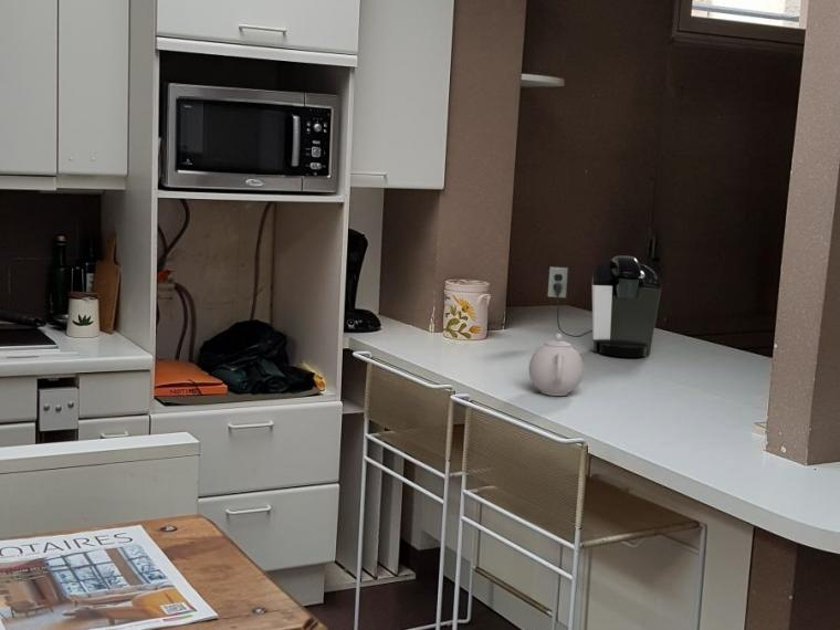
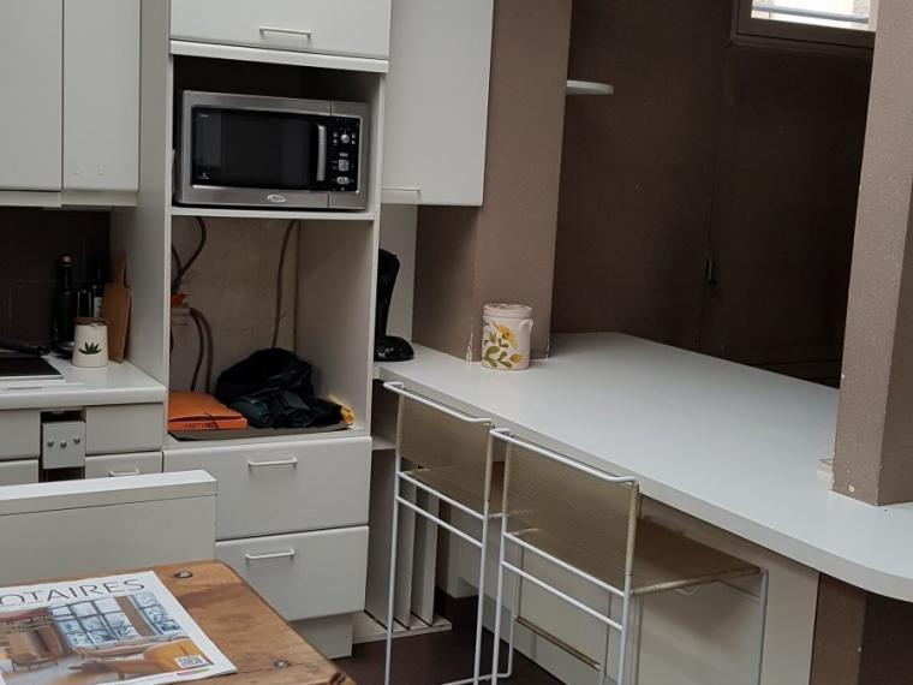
- teapot (556, 363)
- coffee maker (603, 303)
